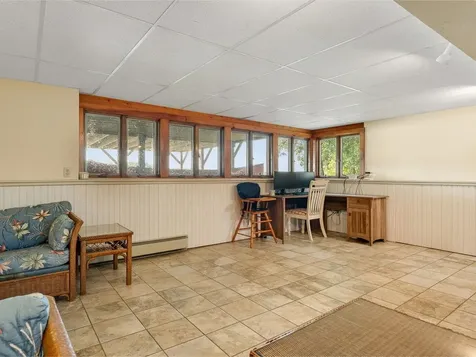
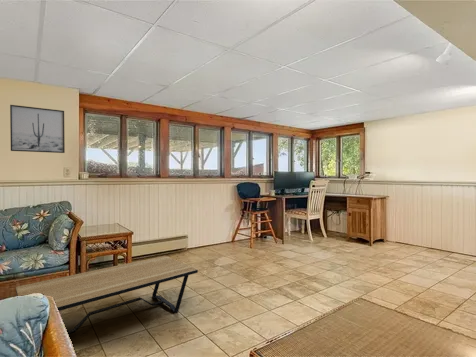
+ coffee table (114, 295)
+ wall art (38, 130)
